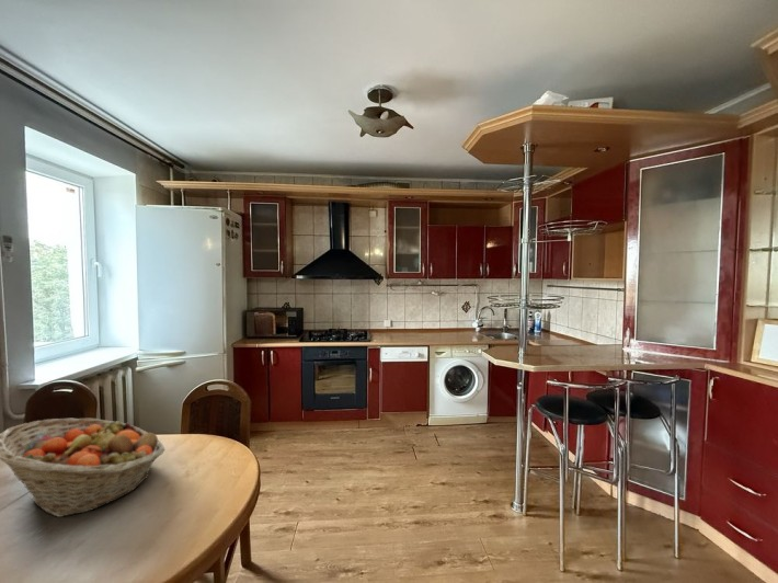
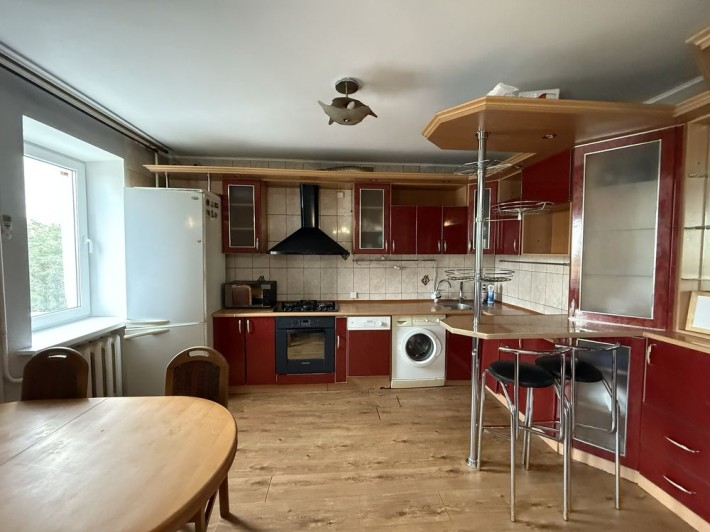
- fruit basket (87, 453)
